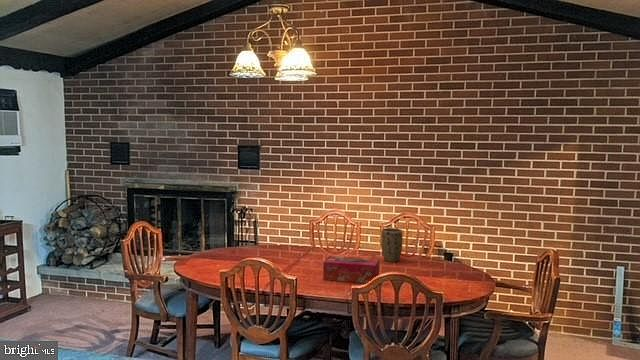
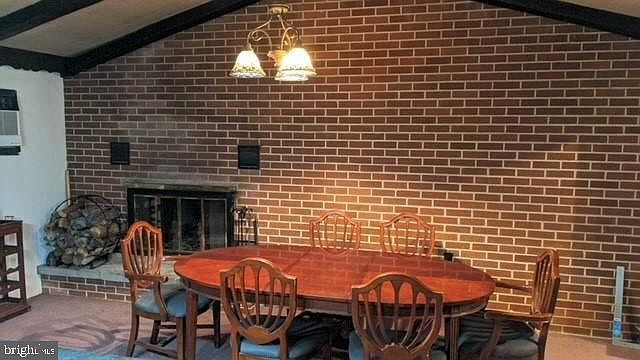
- plant pot (391, 245)
- tissue box (351, 269)
